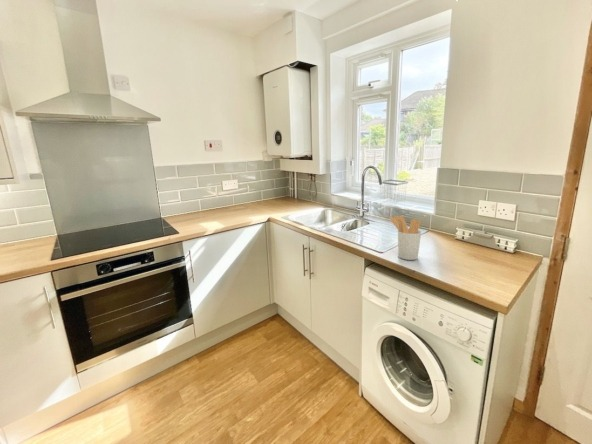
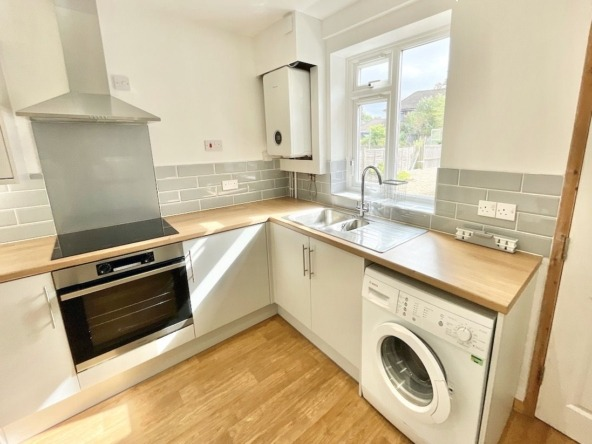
- utensil holder (404, 236)
